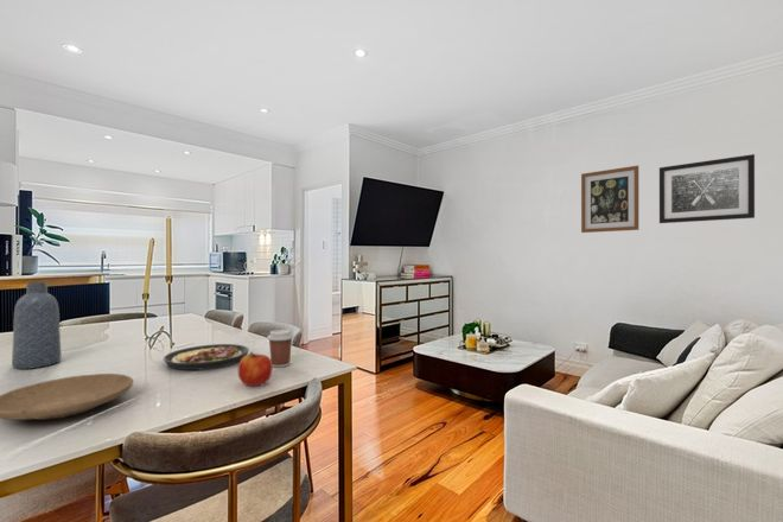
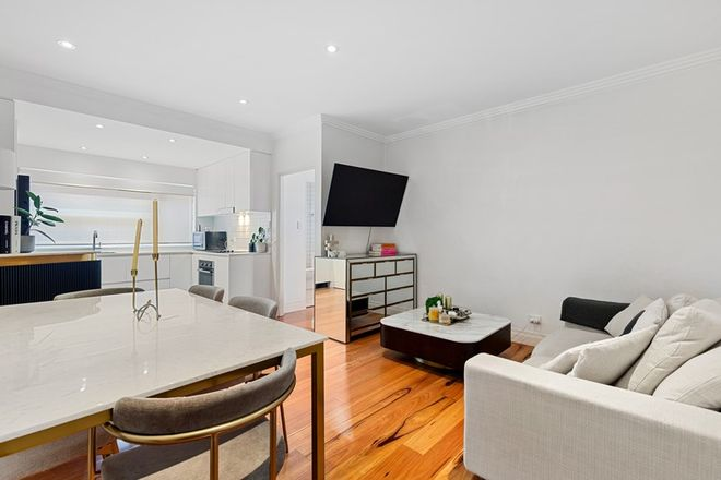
- wall art (704, 191)
- plate (208, 354)
- coffee cup (280, 348)
- plate (66, 399)
- apple (255, 367)
- vase (37, 323)
- wall art (609, 200)
